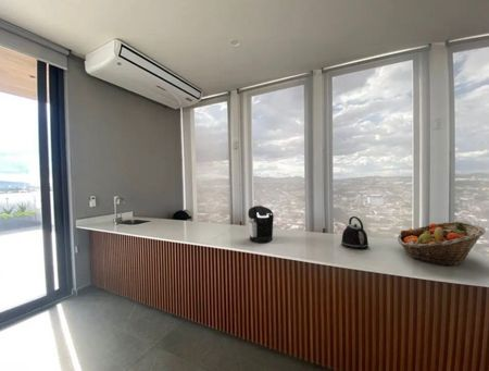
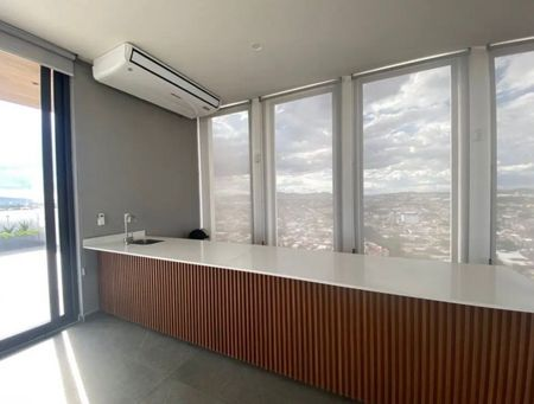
- kettle (354, 231)
- coffee maker (261, 223)
- fruit basket (436, 239)
